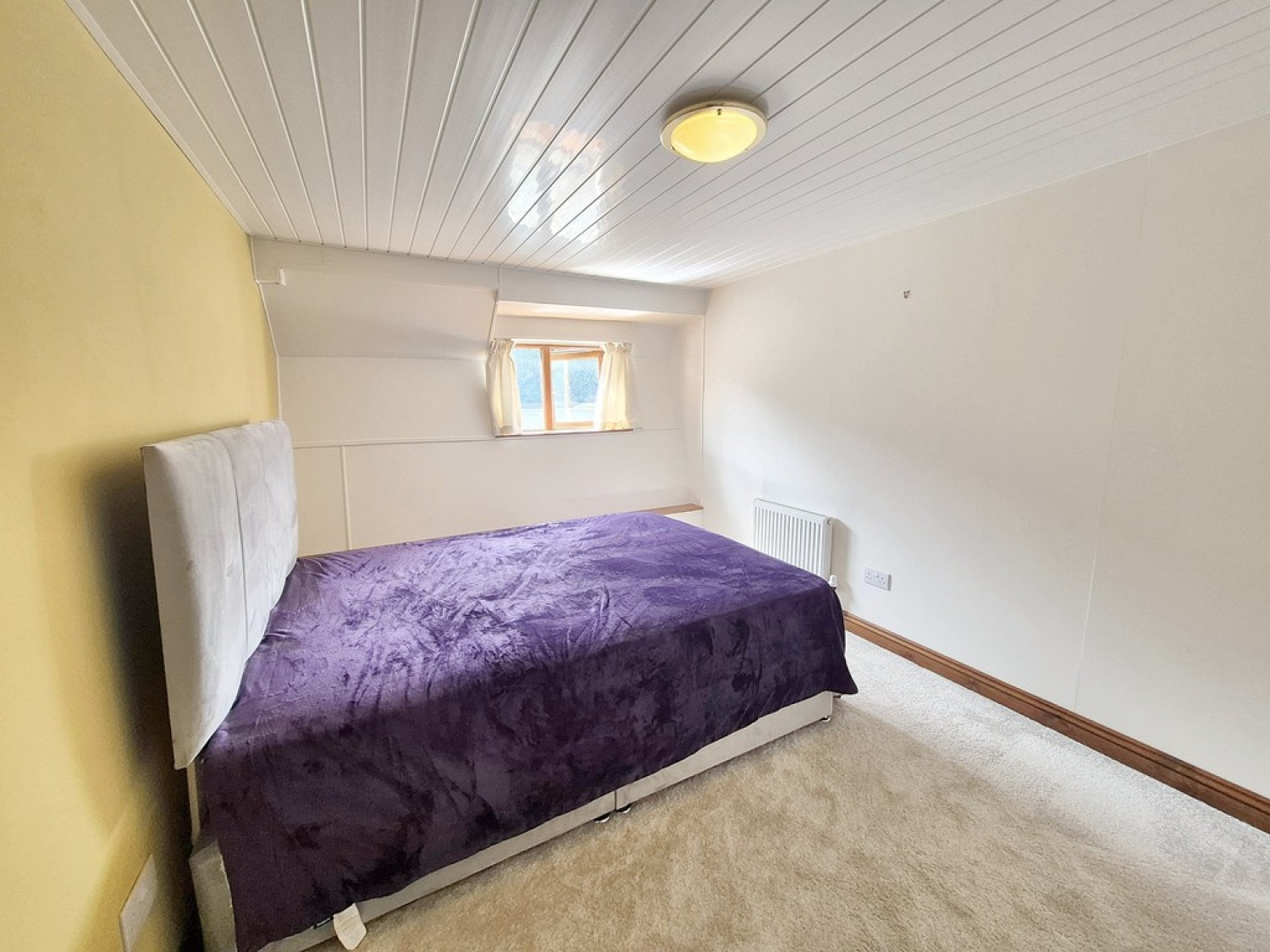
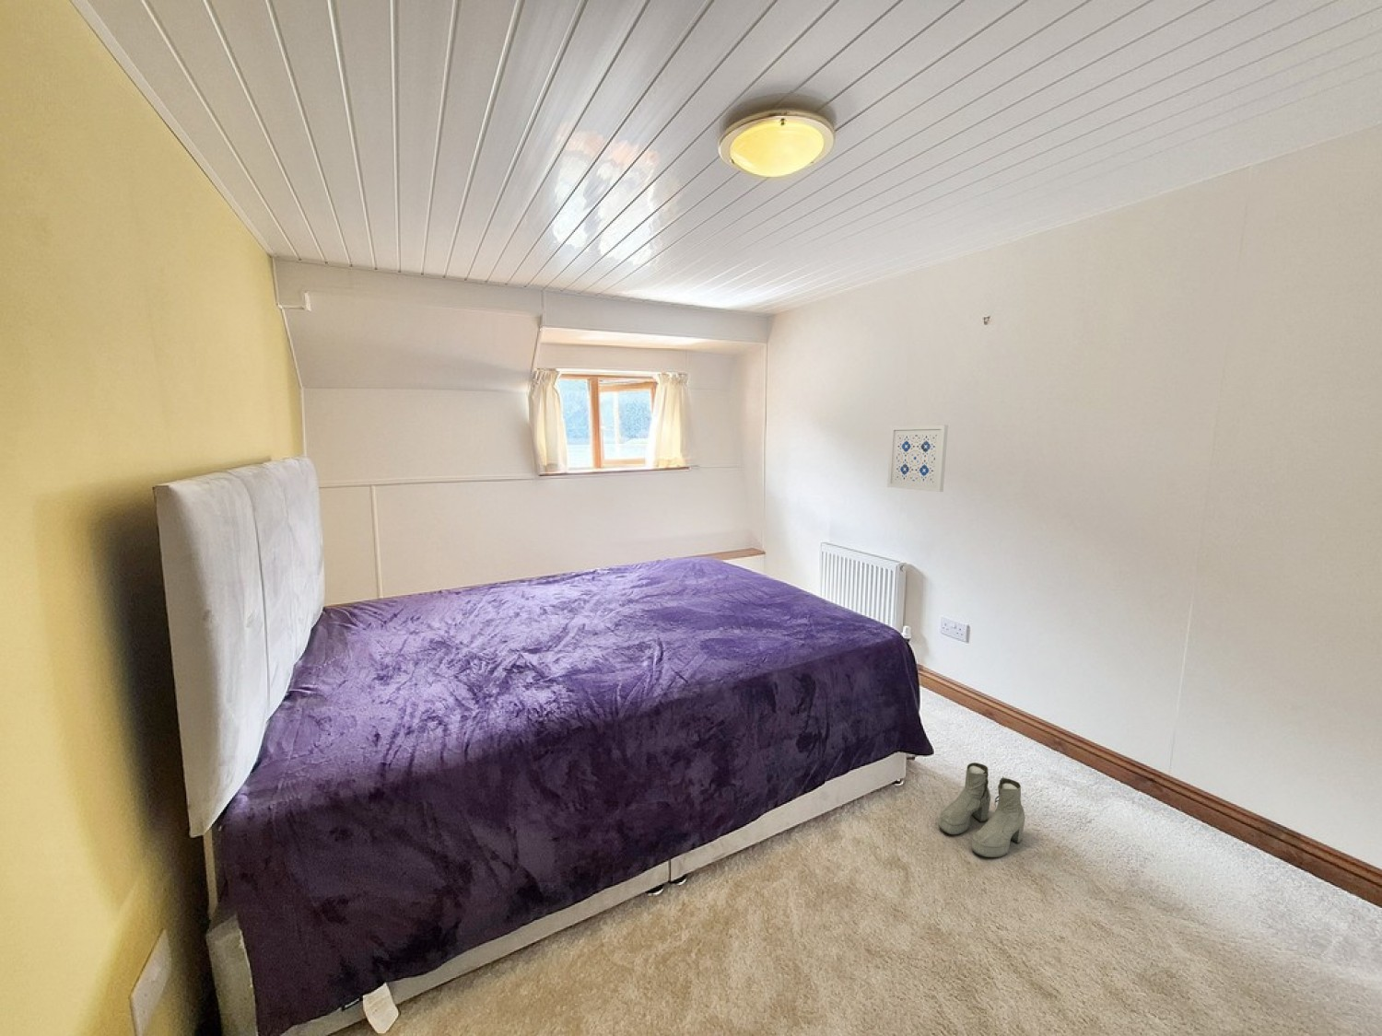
+ boots (983, 805)
+ wall art (916, 458)
